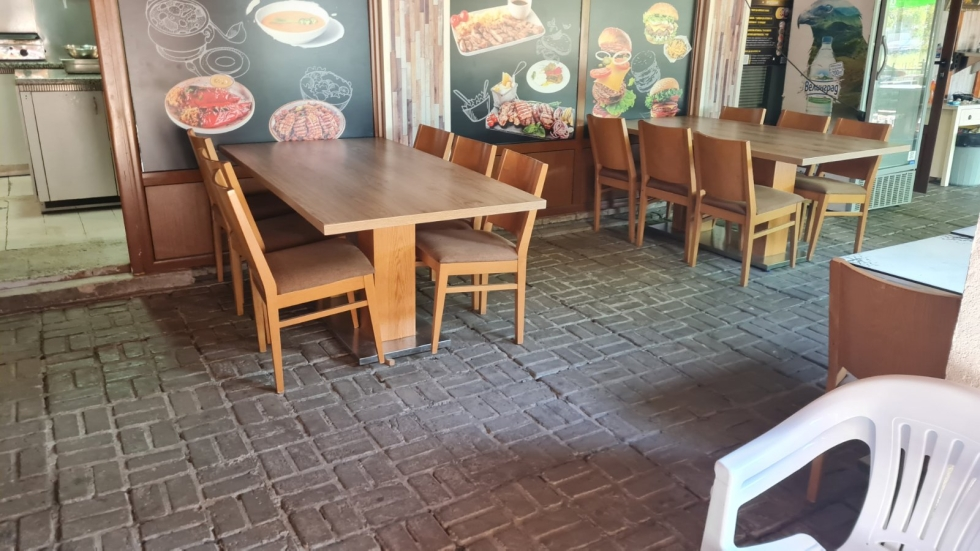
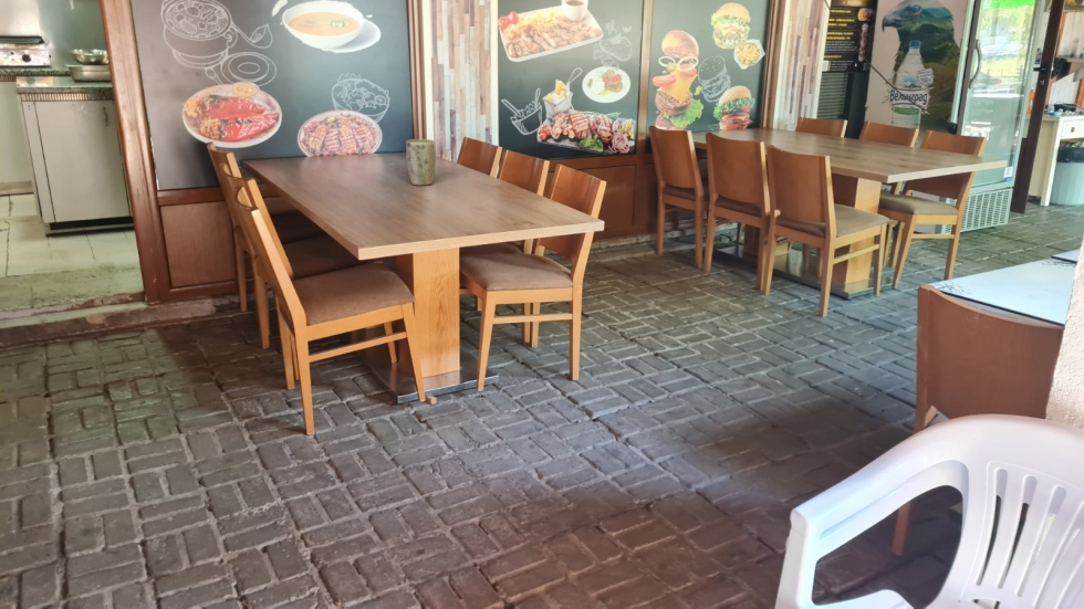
+ plant pot (420, 161)
